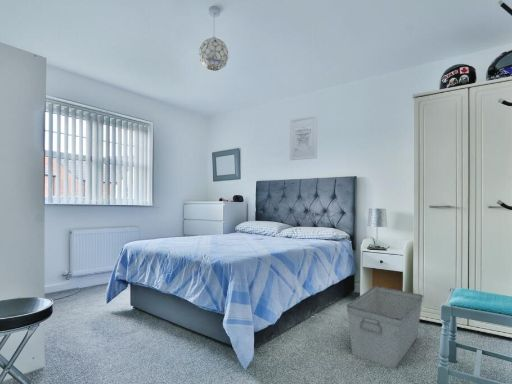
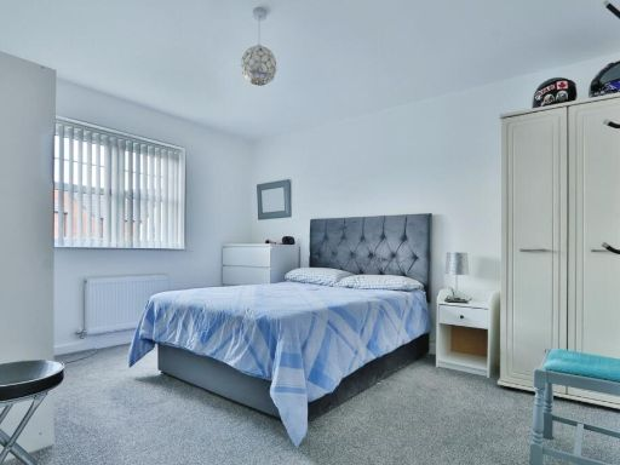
- wall art (303, 138)
- storage bin (386, 322)
